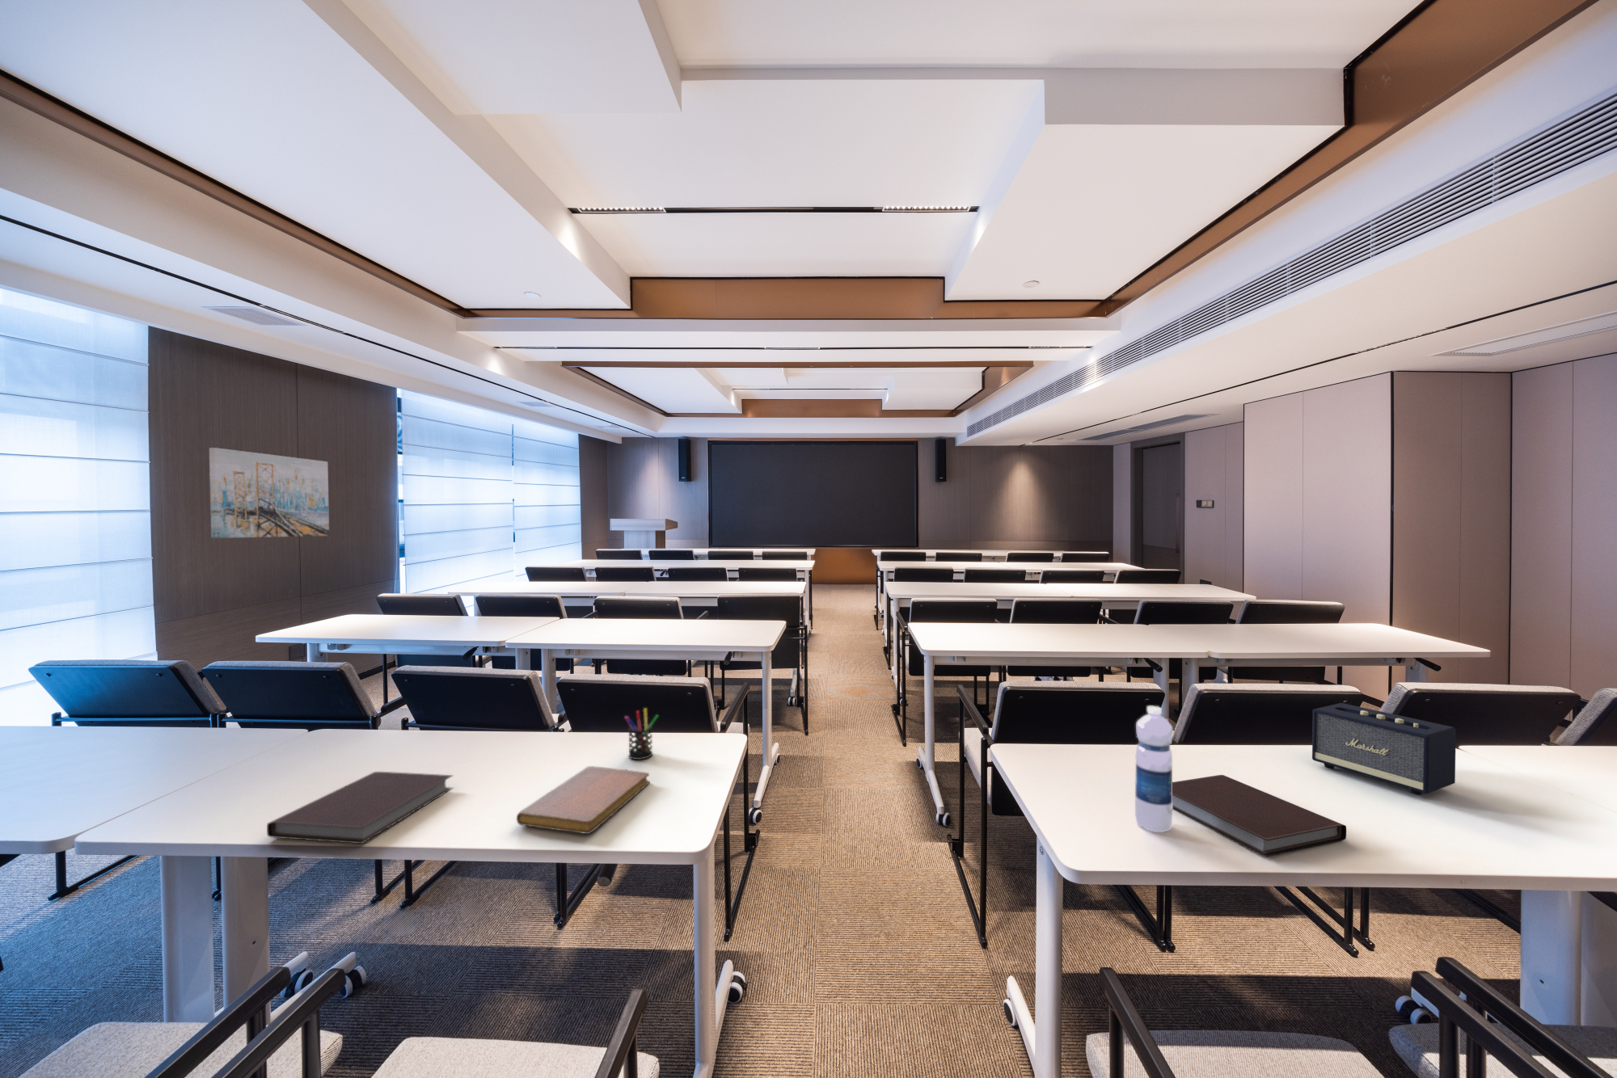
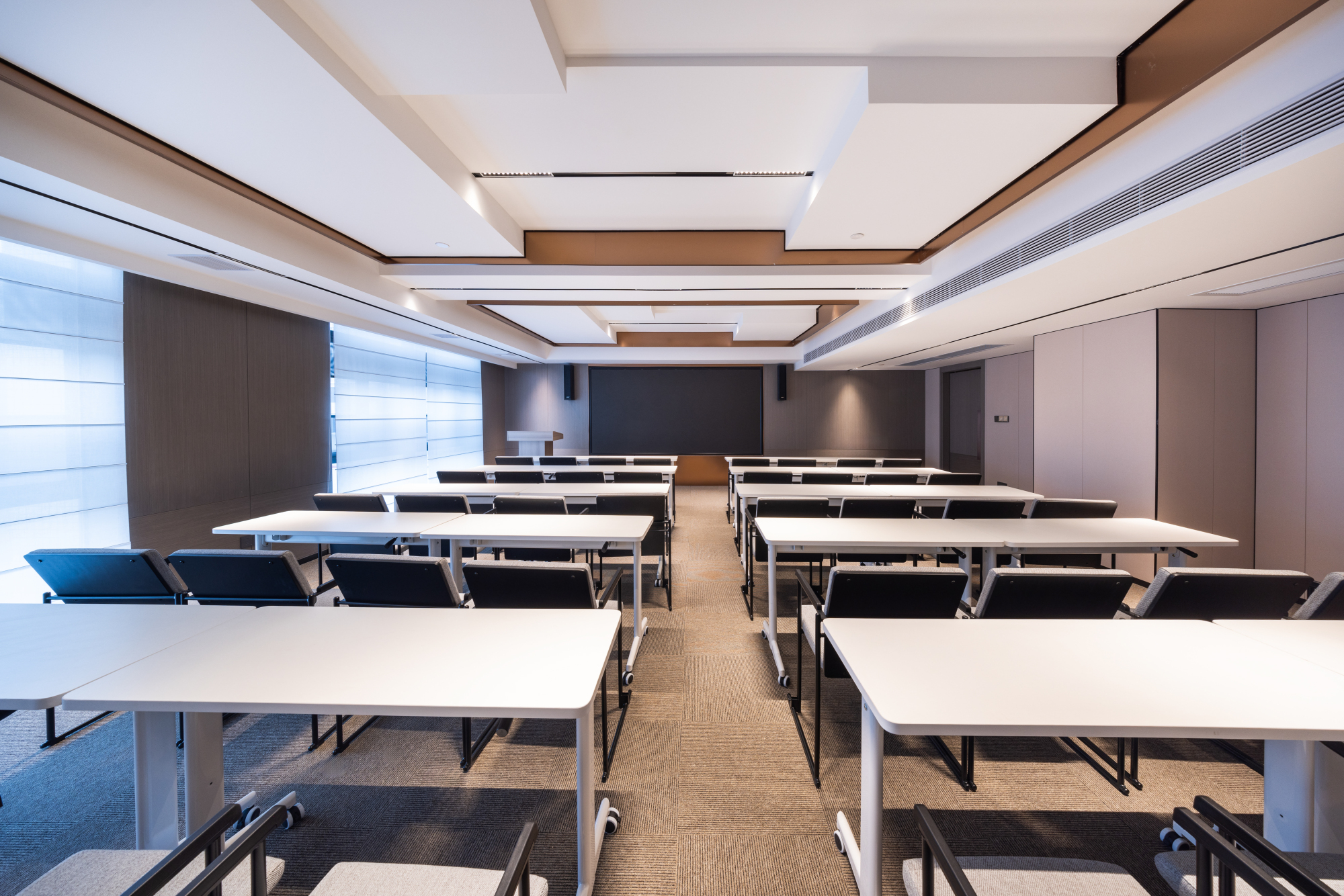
- pen holder (642, 732)
- water bottle (1154, 766)
- speaker (1380, 746)
- notebook (368, 804)
- notebook (588, 796)
- notebook (1243, 811)
- wall art (274, 496)
